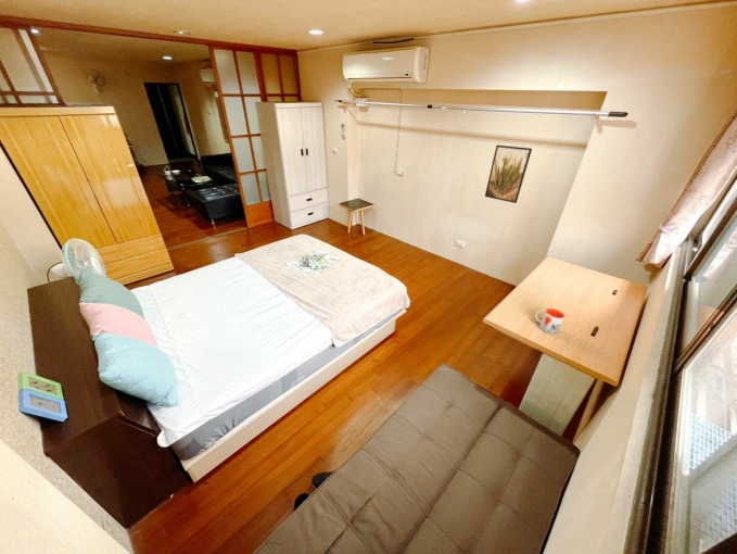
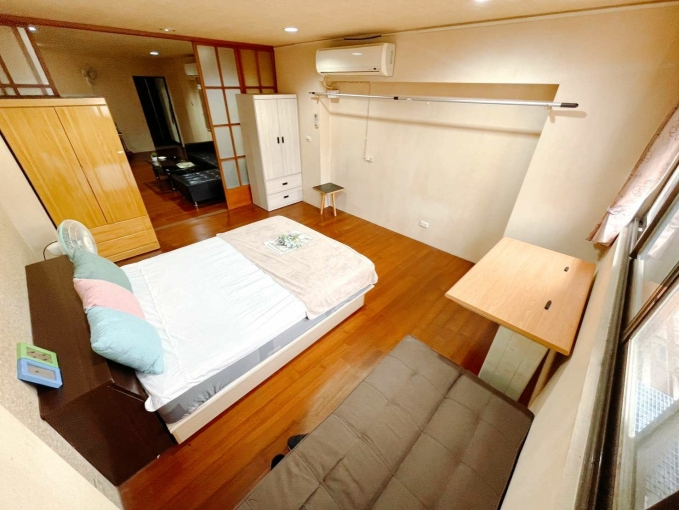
- mug (547, 319)
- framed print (506, 174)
